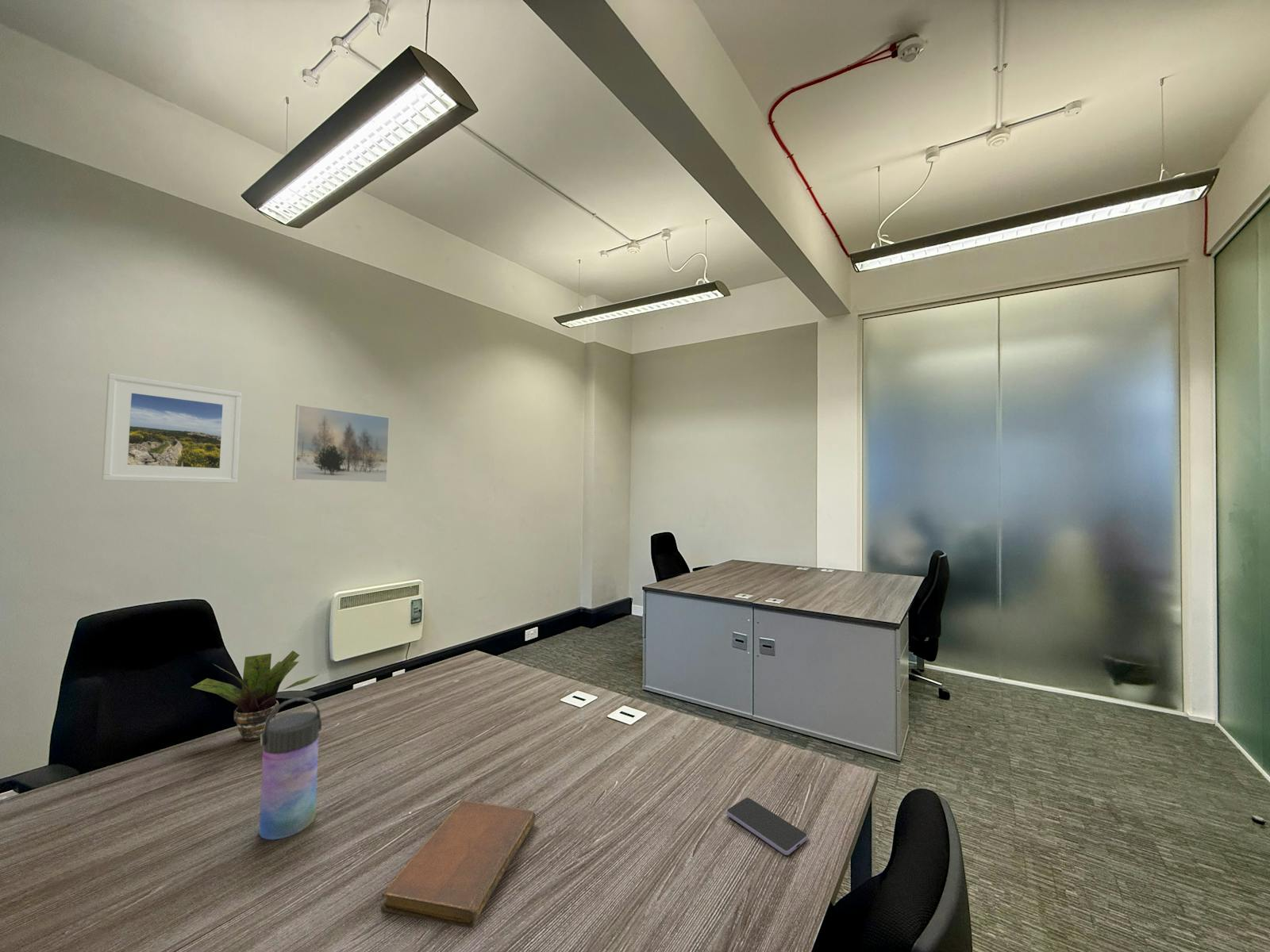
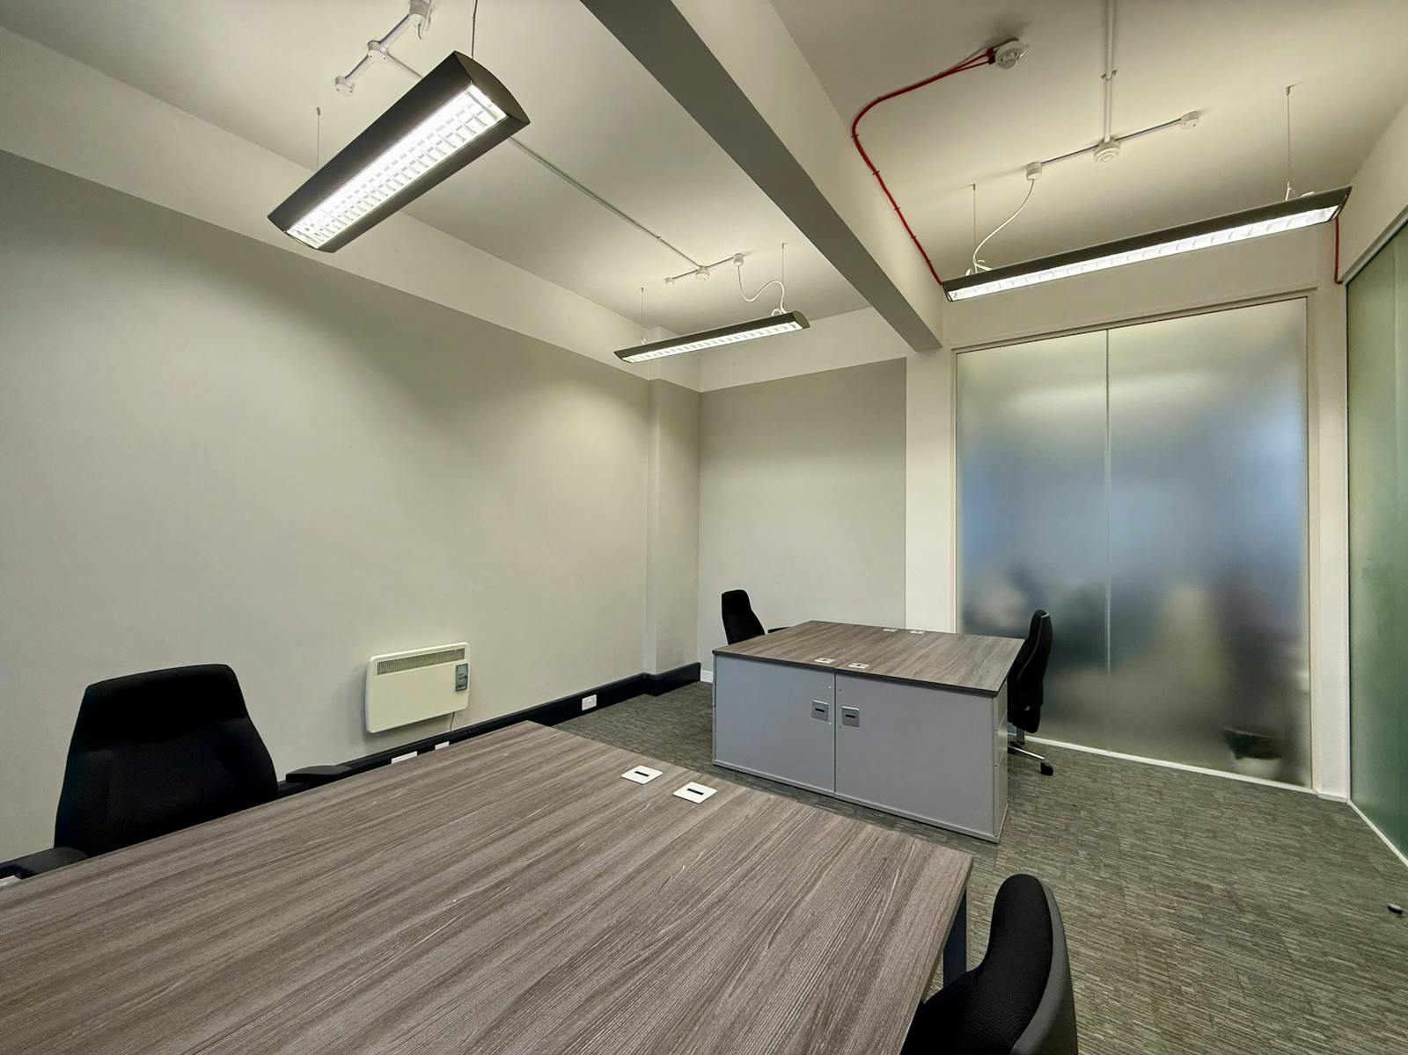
- potted plant (259, 696)
- smartphone (765, 823)
- water bottle (291, 761)
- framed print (344, 446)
- notebook (467, 854)
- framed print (177, 432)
